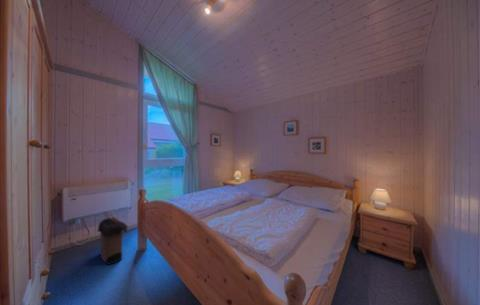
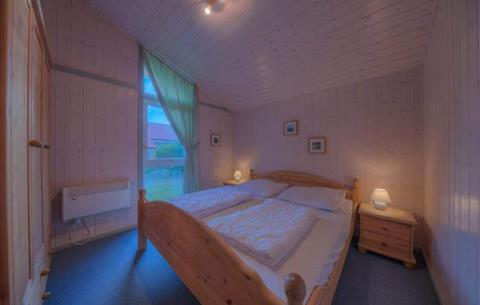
- laundry hamper (112, 234)
